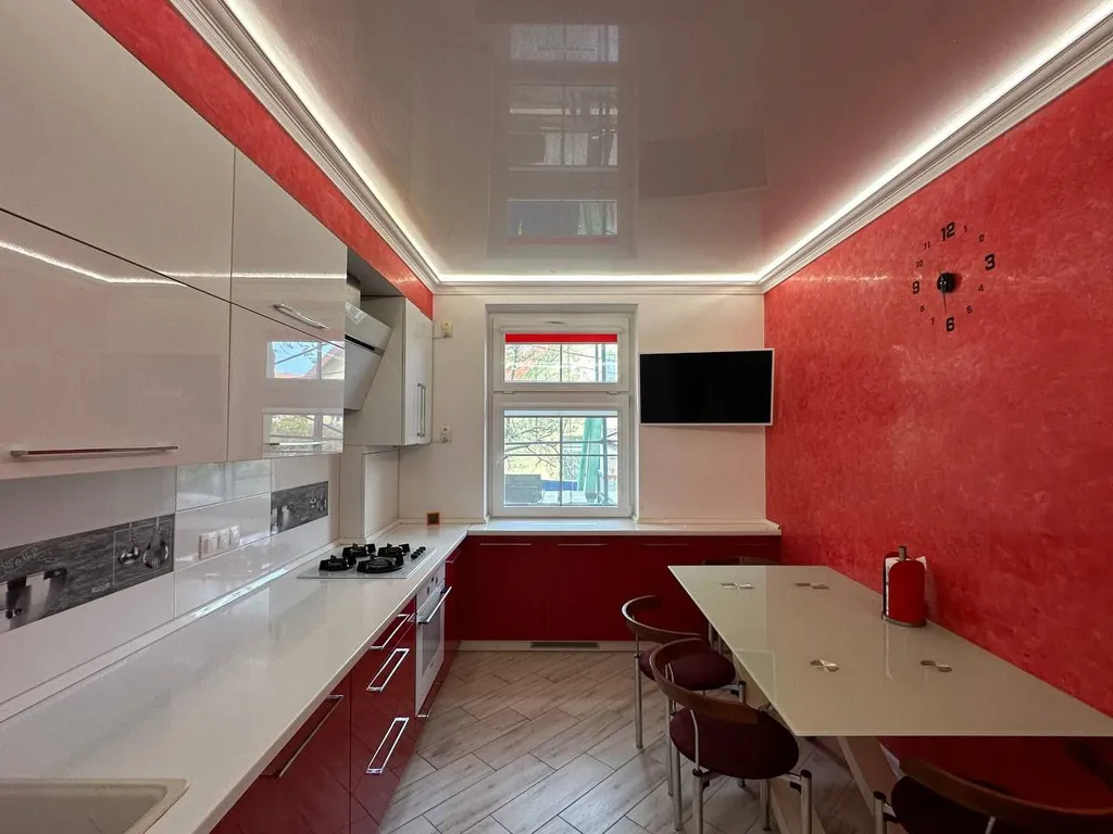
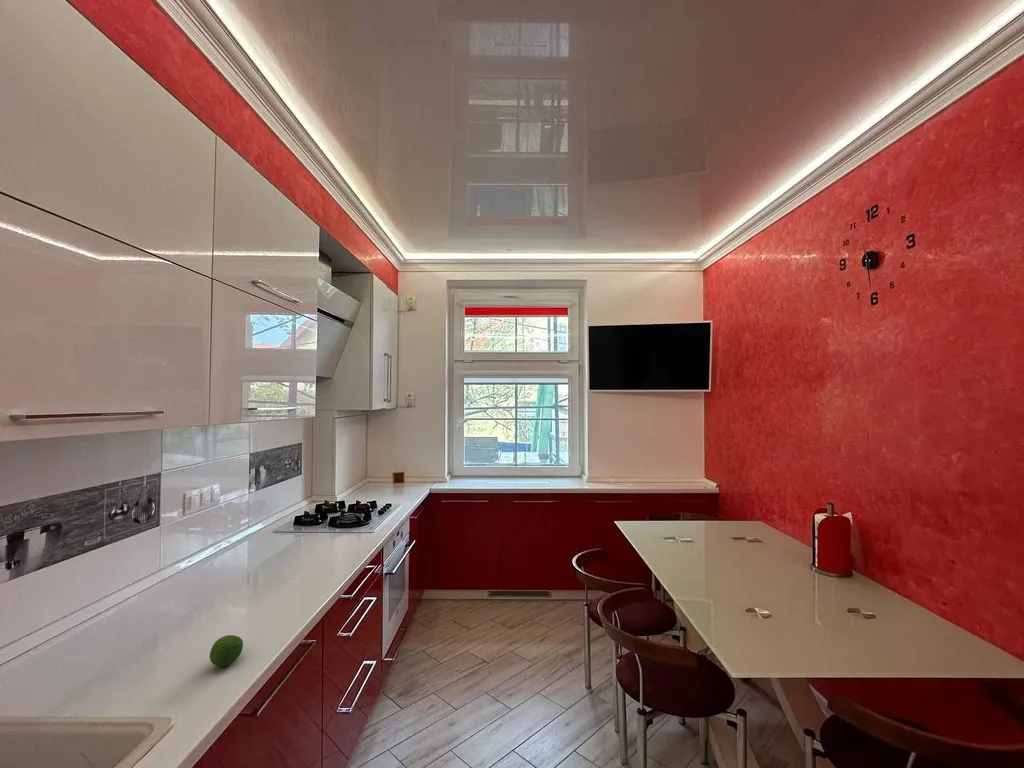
+ fruit (226, 649)
